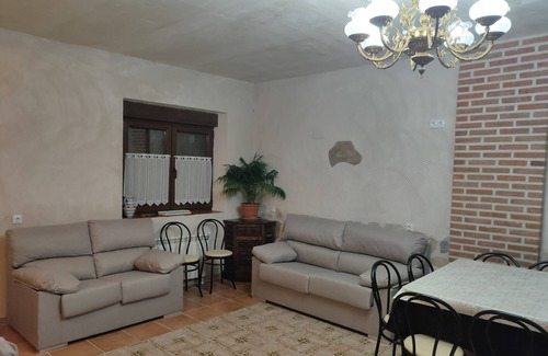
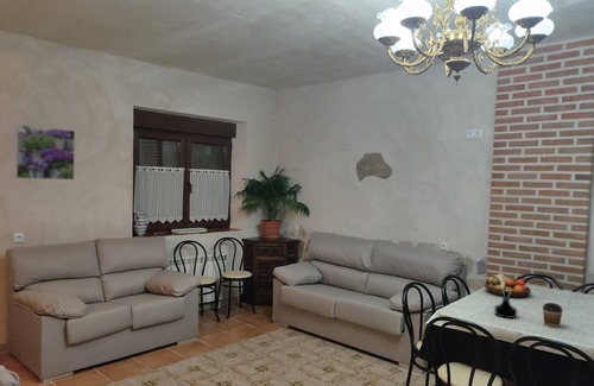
+ coffee cup (551, 314)
+ tequila bottle (505, 303)
+ fruit bowl (506, 284)
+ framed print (46, 153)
